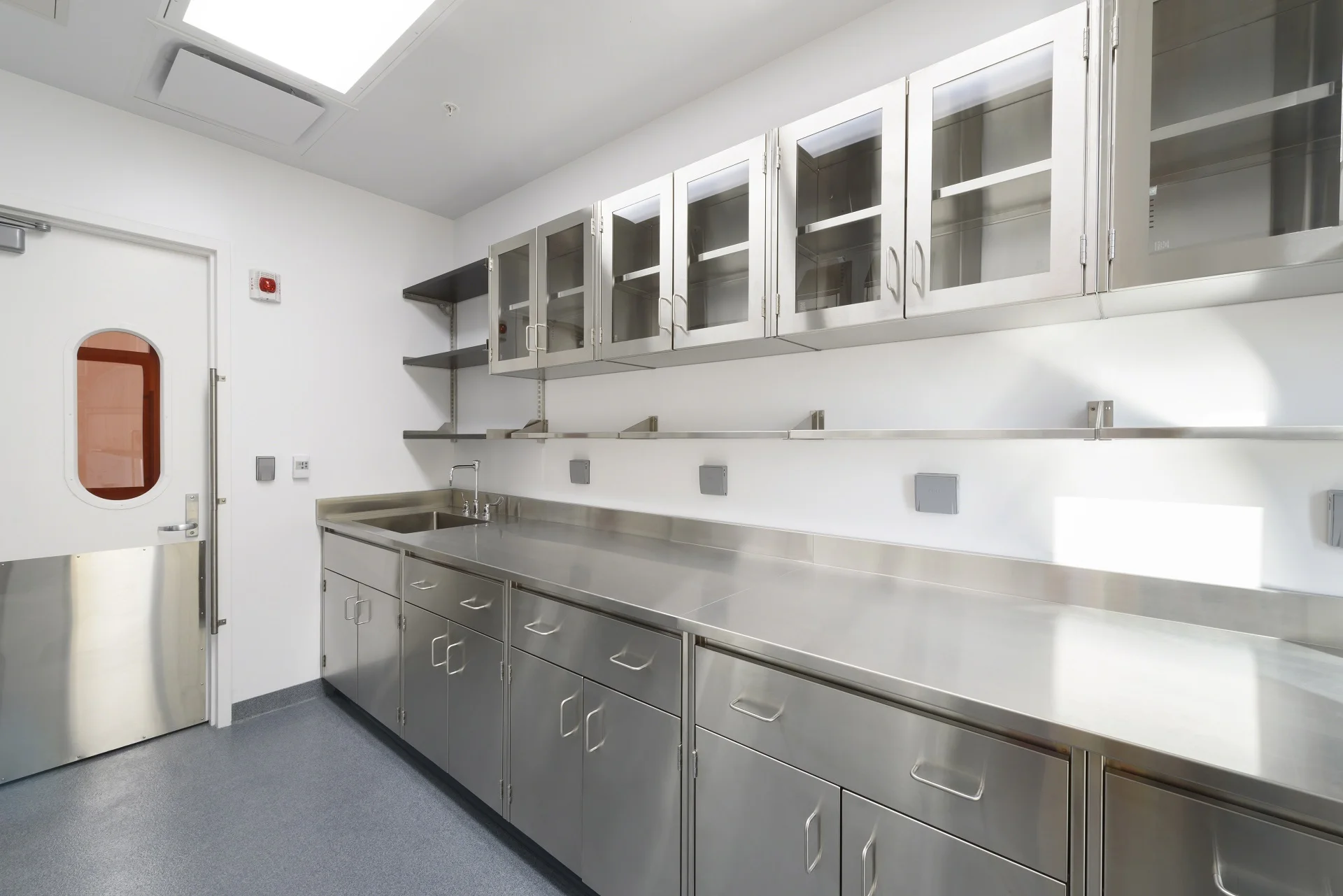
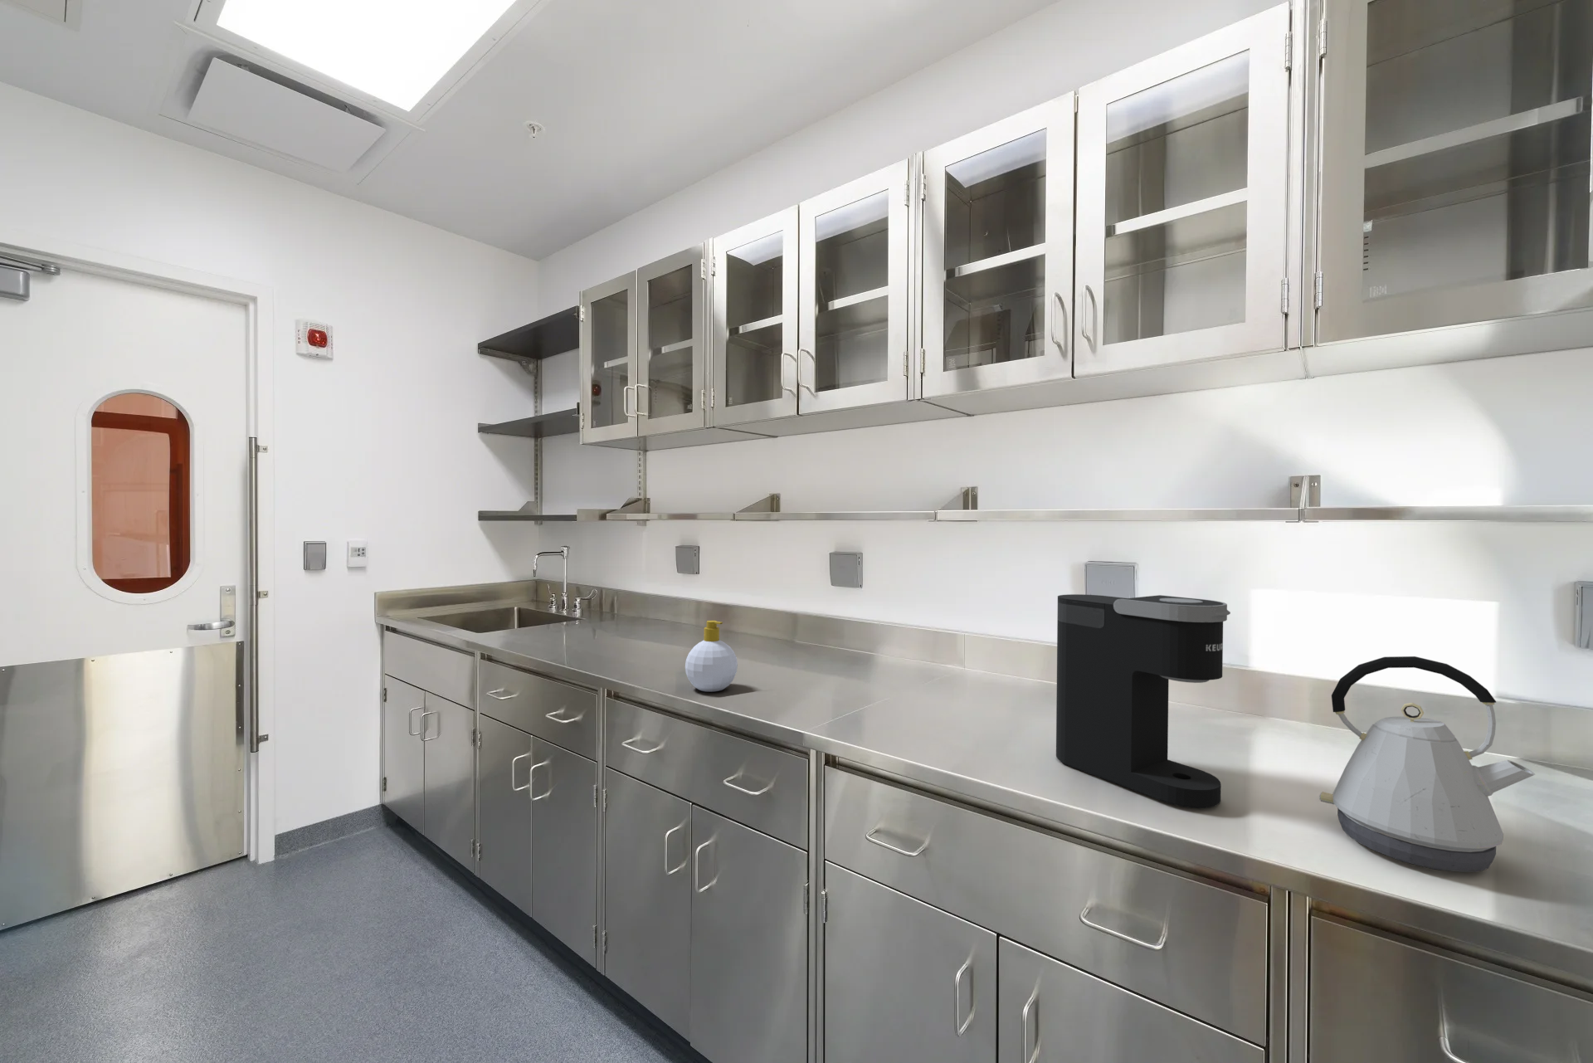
+ kettle (1419, 753)
+ coffee maker (1133, 686)
+ soap bottle (711, 655)
